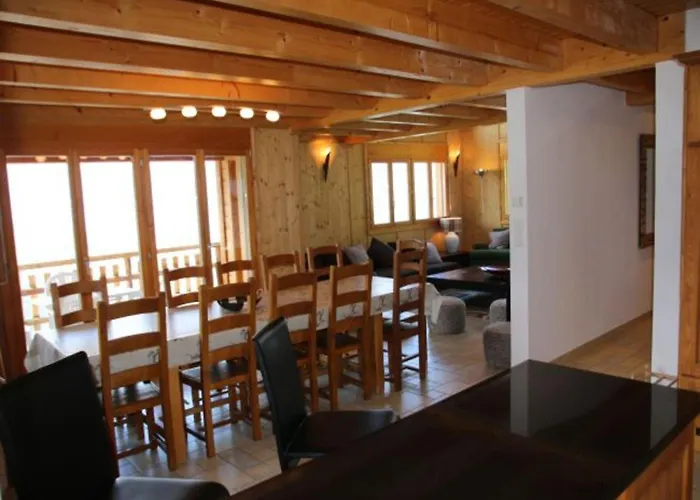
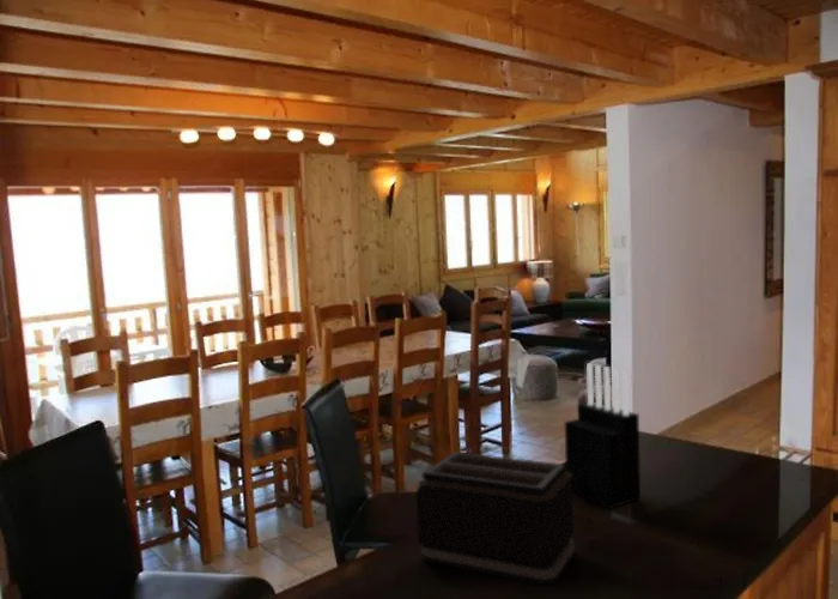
+ knife block (597, 432)
+ toaster (491, 510)
